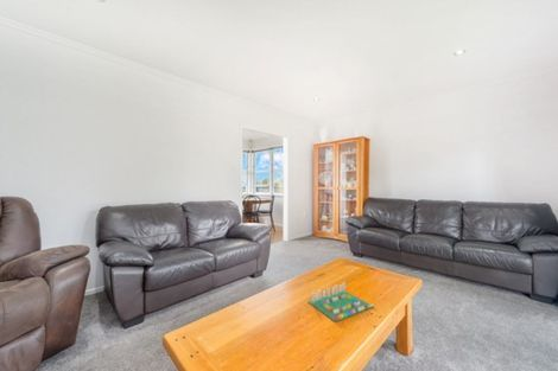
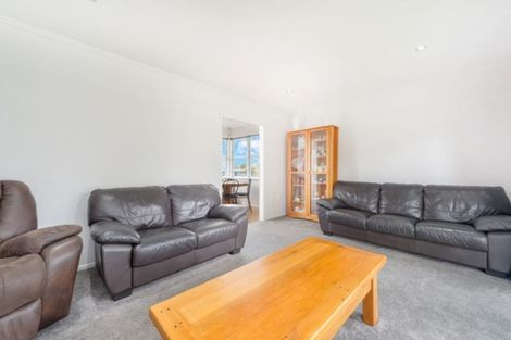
- board game (340, 299)
